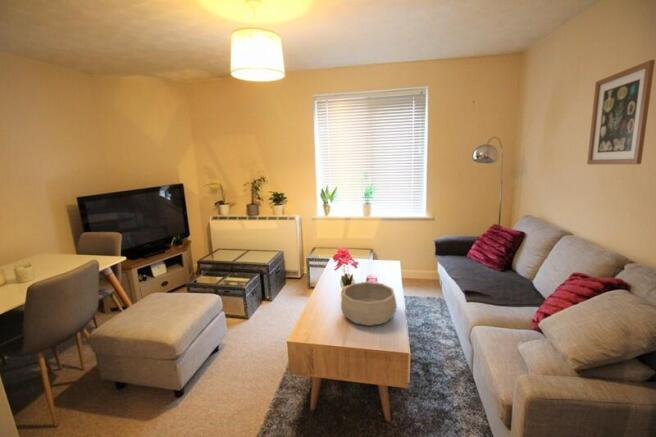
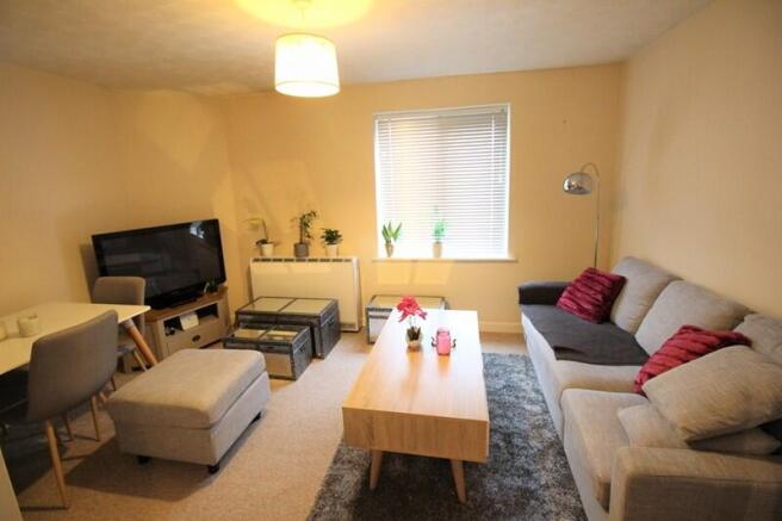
- wall art (616, 119)
- decorative bowl (368, 303)
